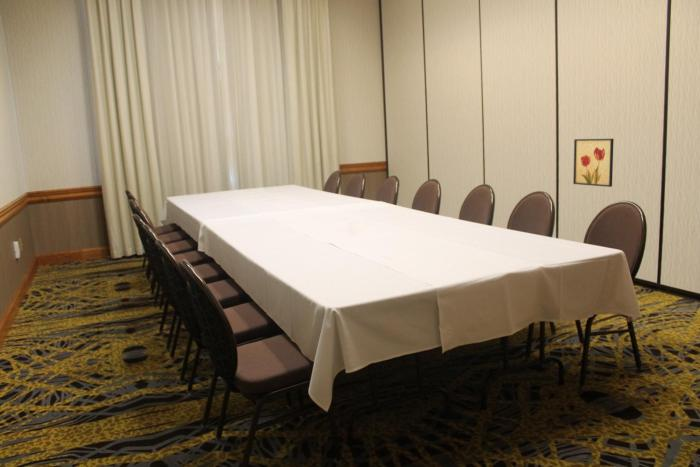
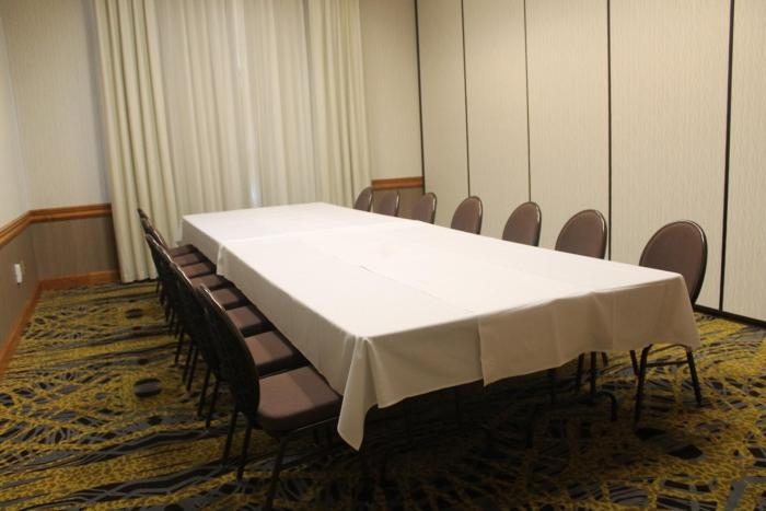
- wall art (593, 162)
